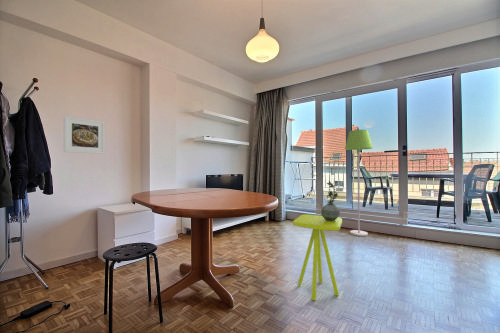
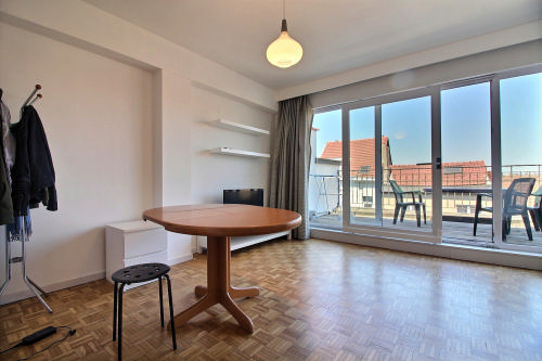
- side table (318, 254)
- potted plant (331, 200)
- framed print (85, 136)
- floor lamp (358, 182)
